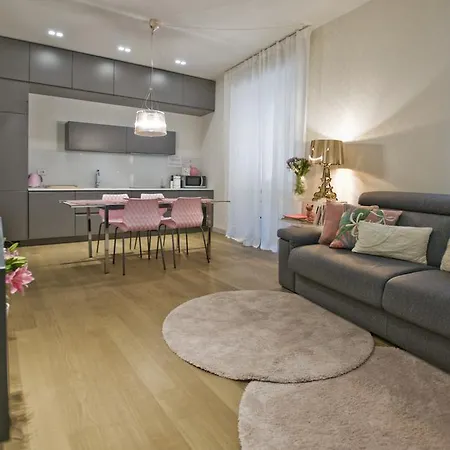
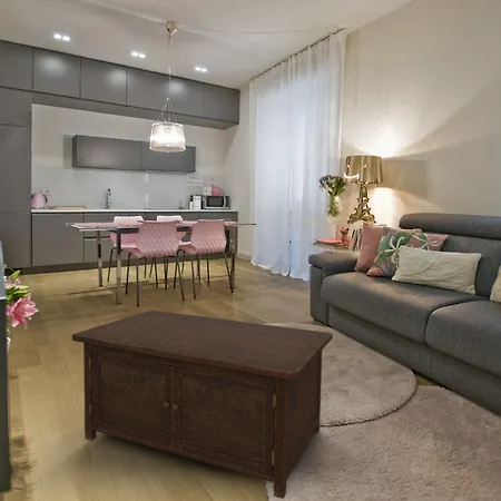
+ cabinet (205, 385)
